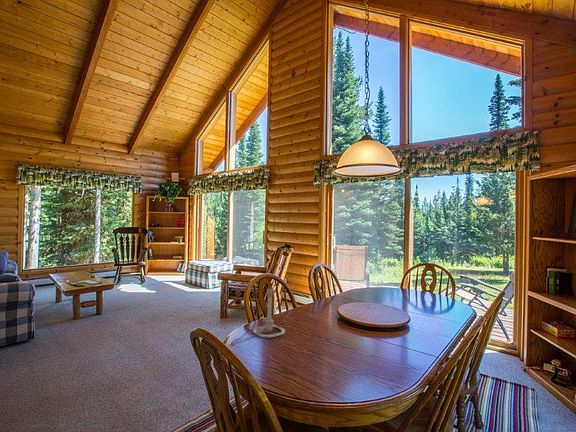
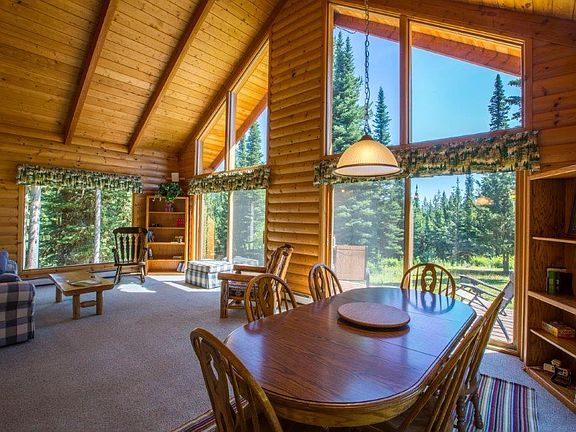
- lamp base (266, 319)
